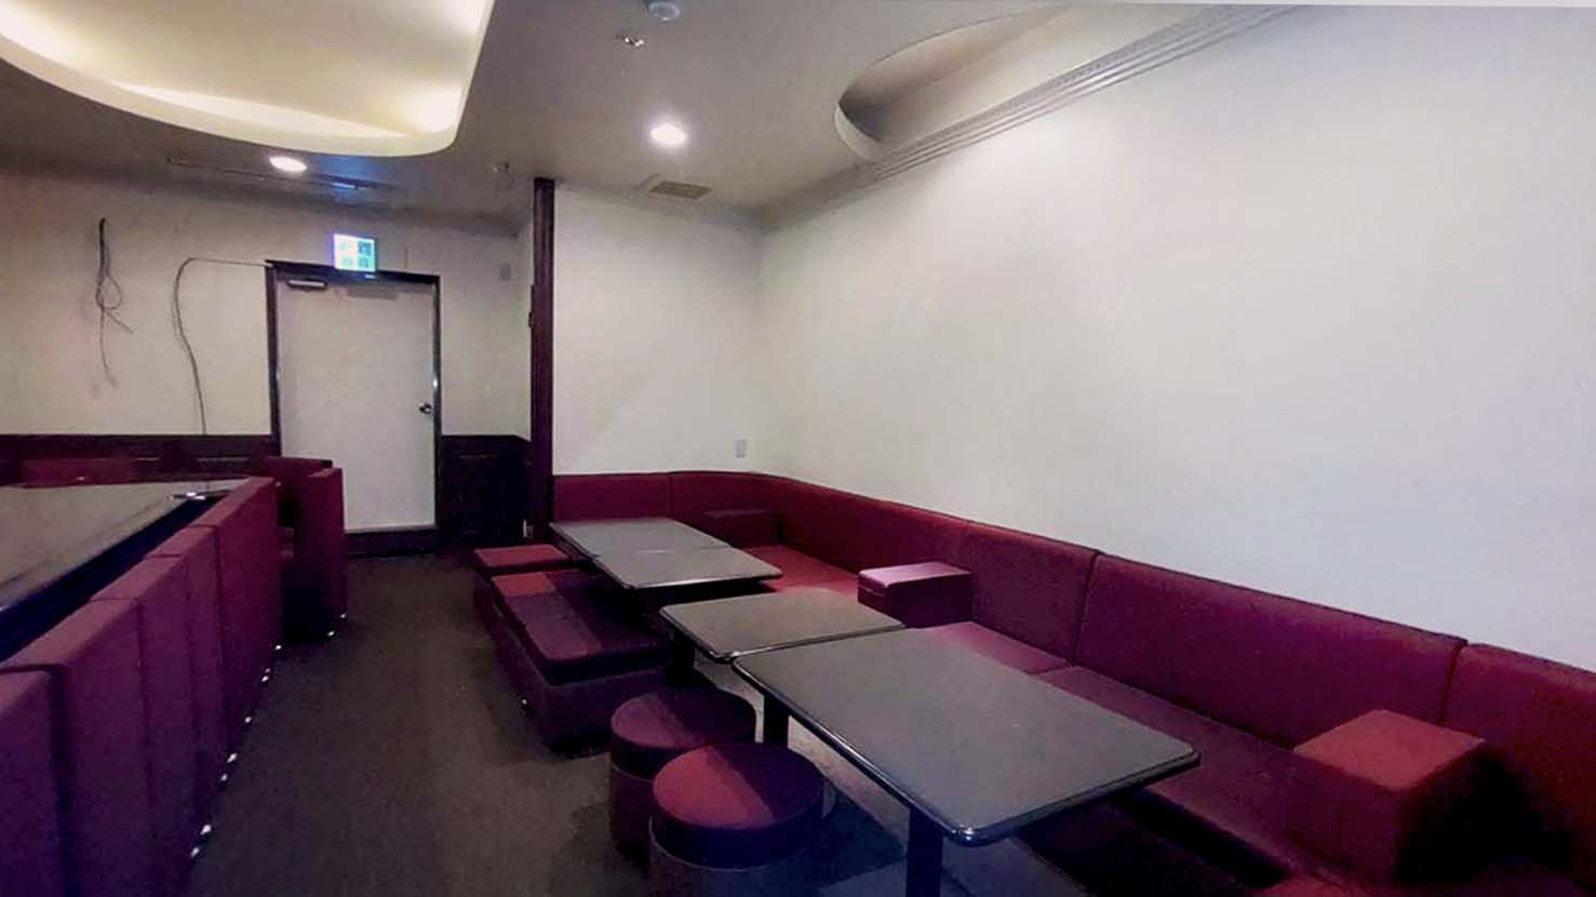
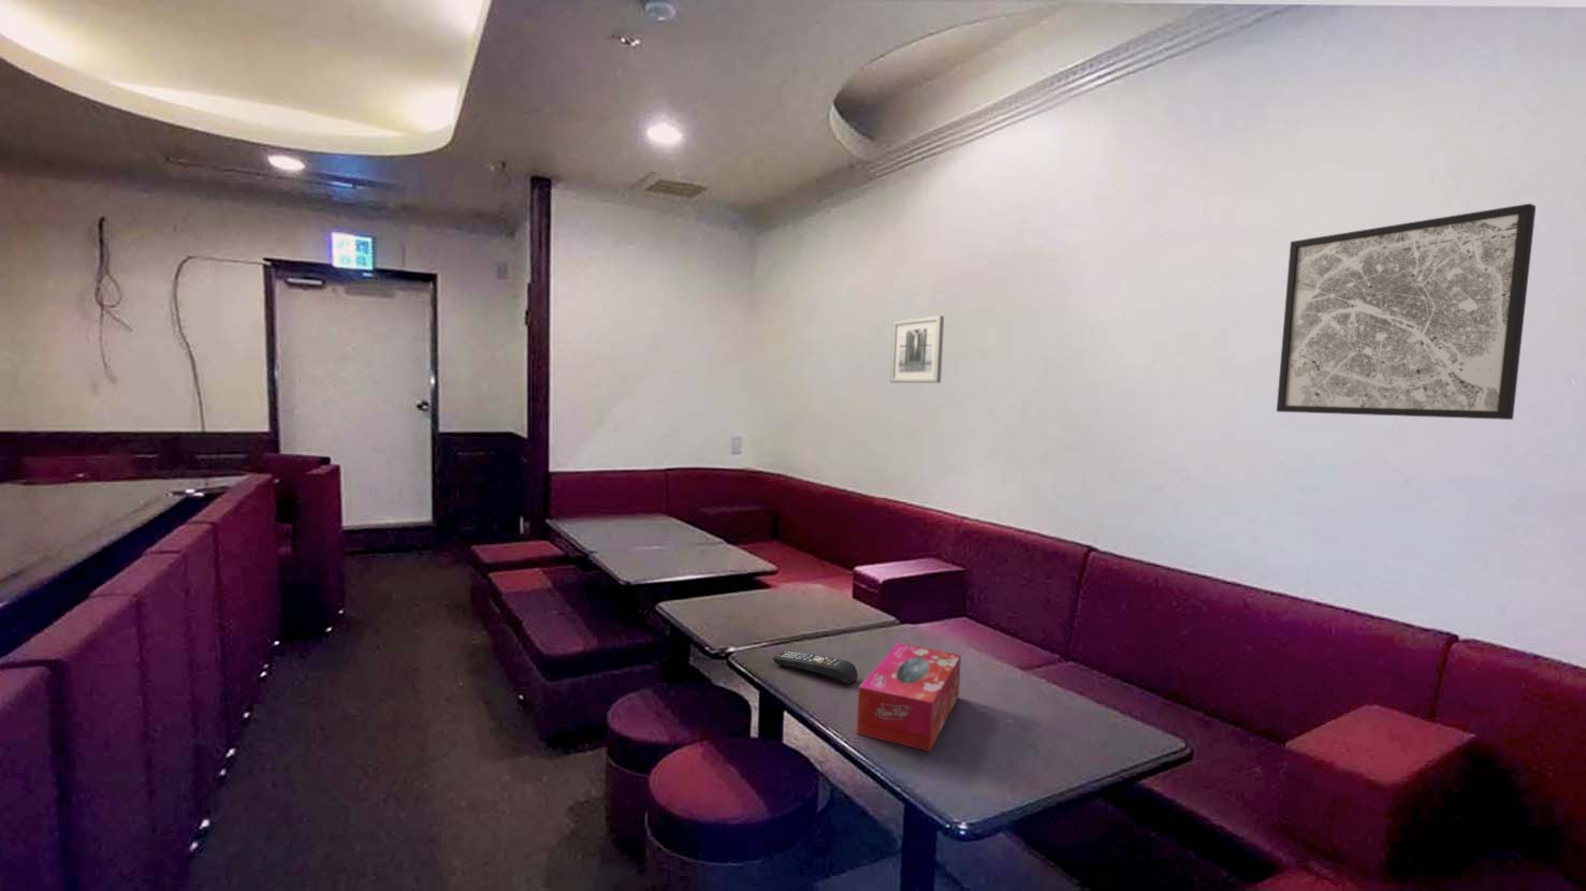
+ wall art (1390, 321)
+ remote control (814, 663)
+ tissue box (912, 692)
+ wall art (915, 350)
